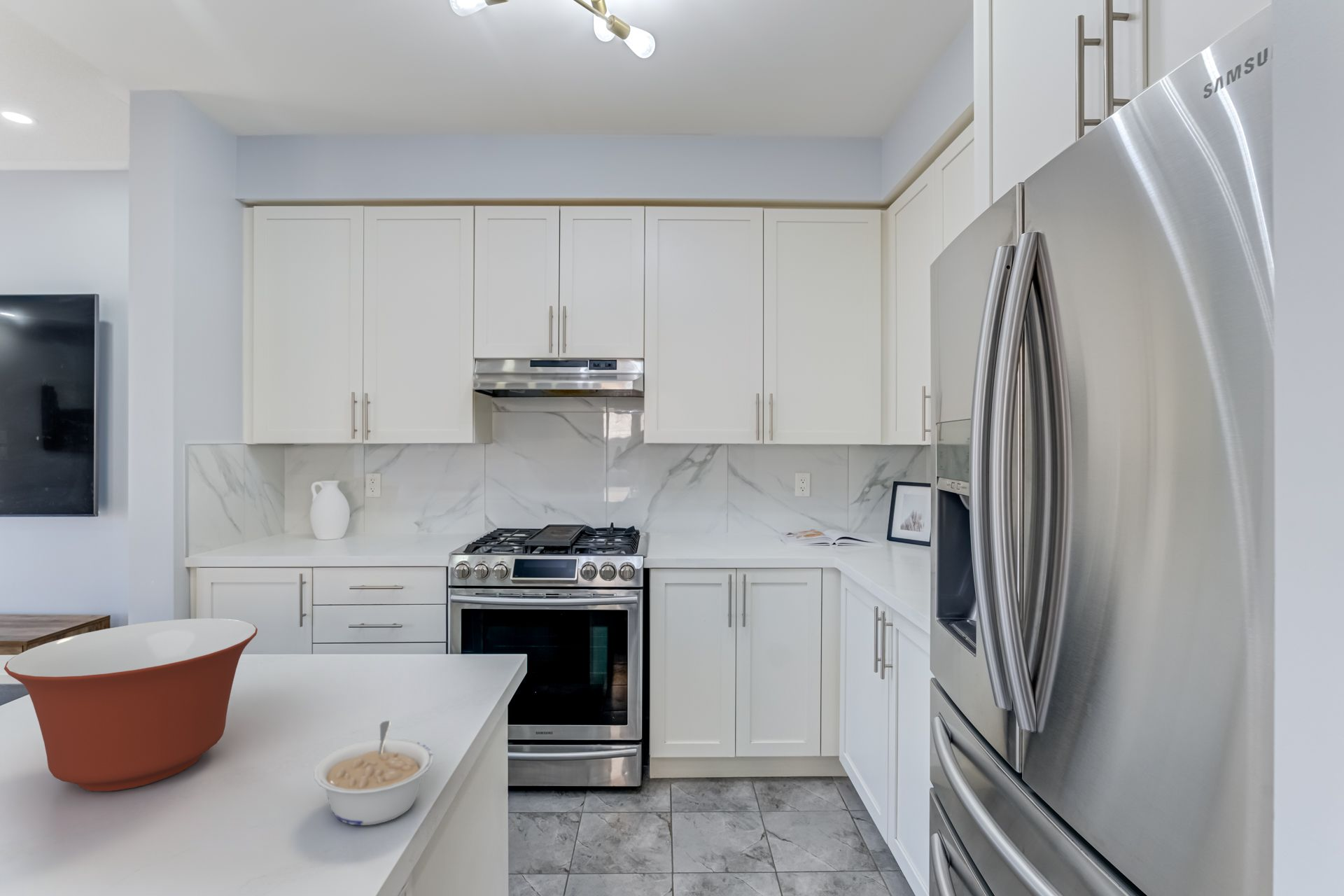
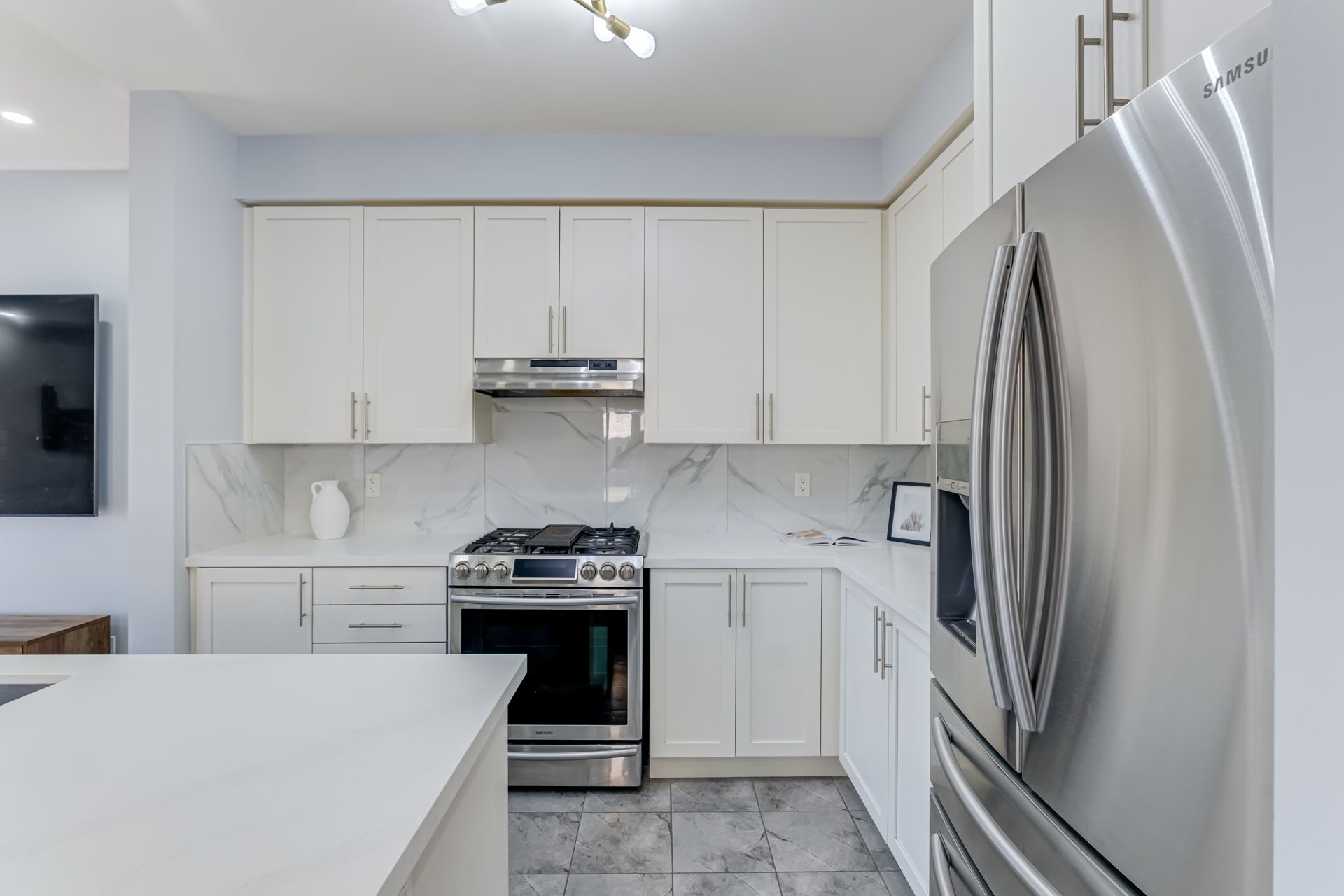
- legume (372, 778)
- mixing bowl (142, 704)
